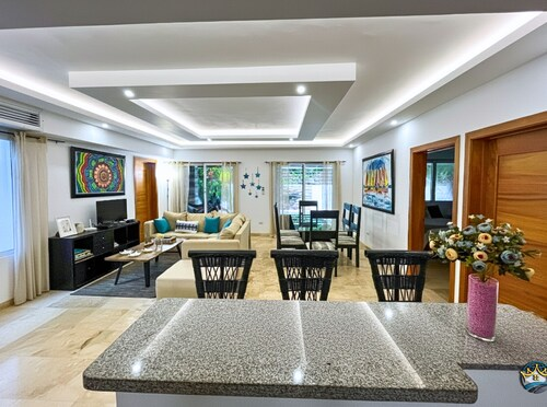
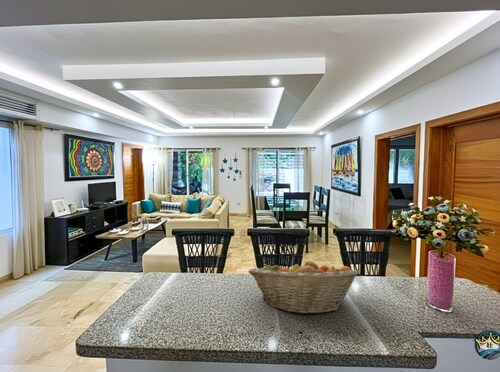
+ fruit basket (301, 279)
